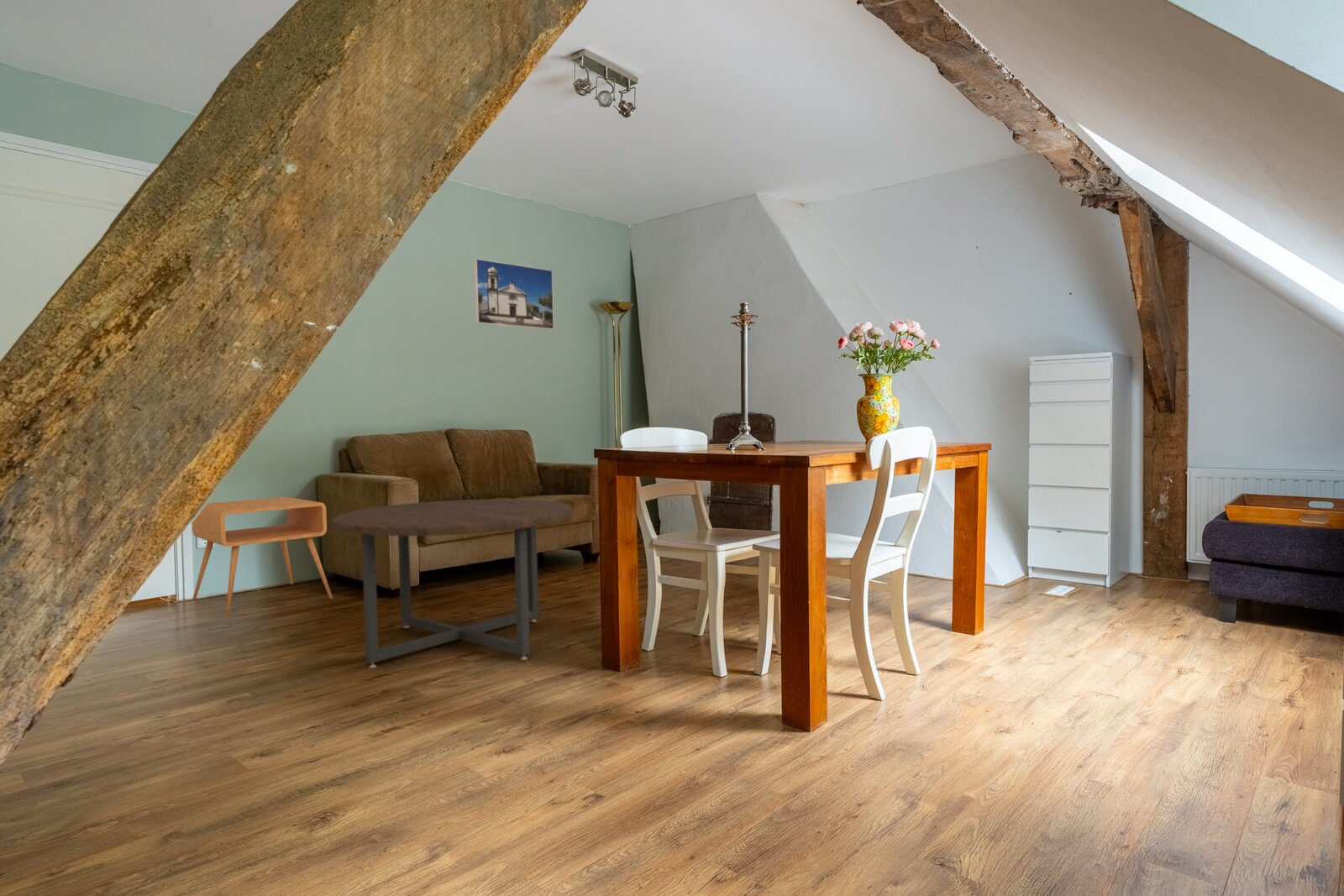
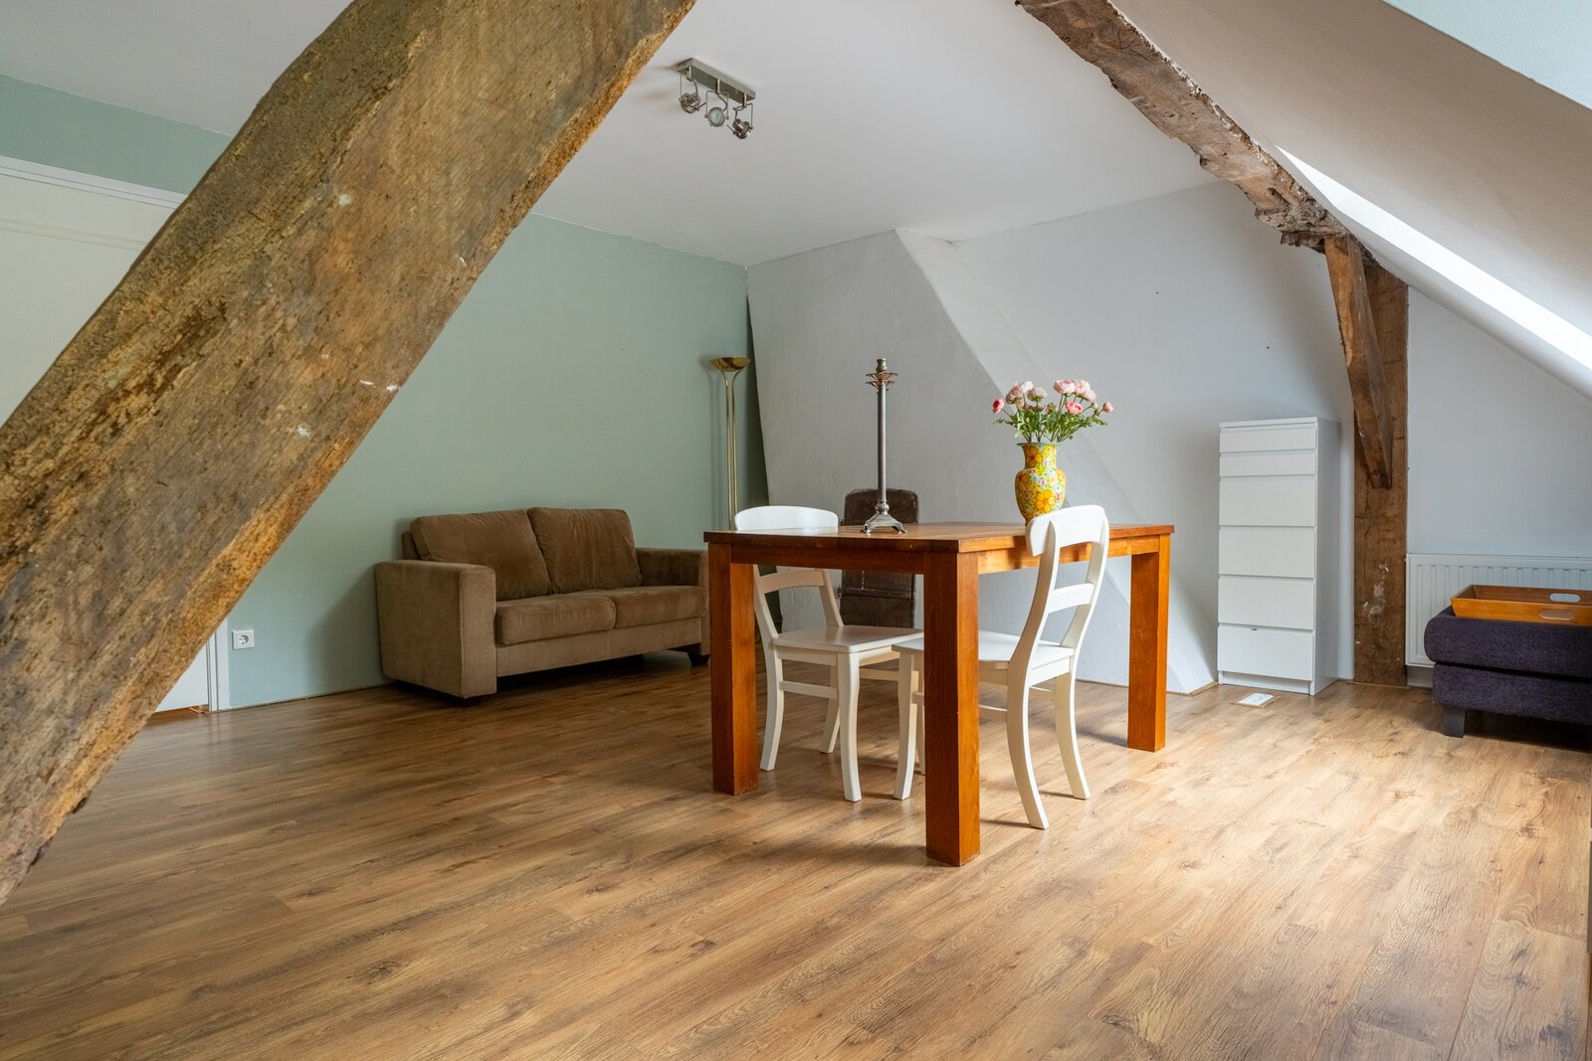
- coffee table (454, 534)
- side table (260, 542)
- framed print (515, 296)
